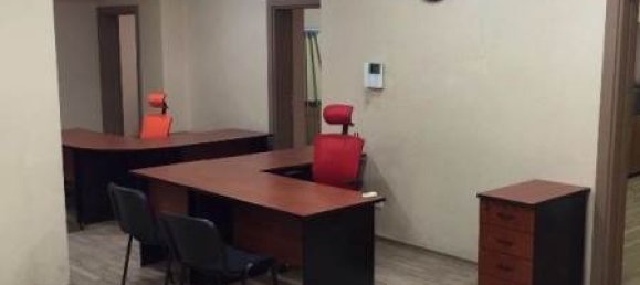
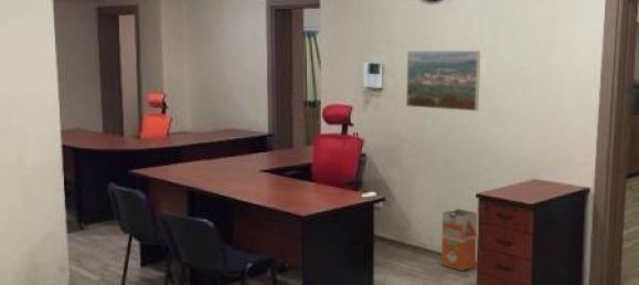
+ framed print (441, 80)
+ waste bin (458, 238)
